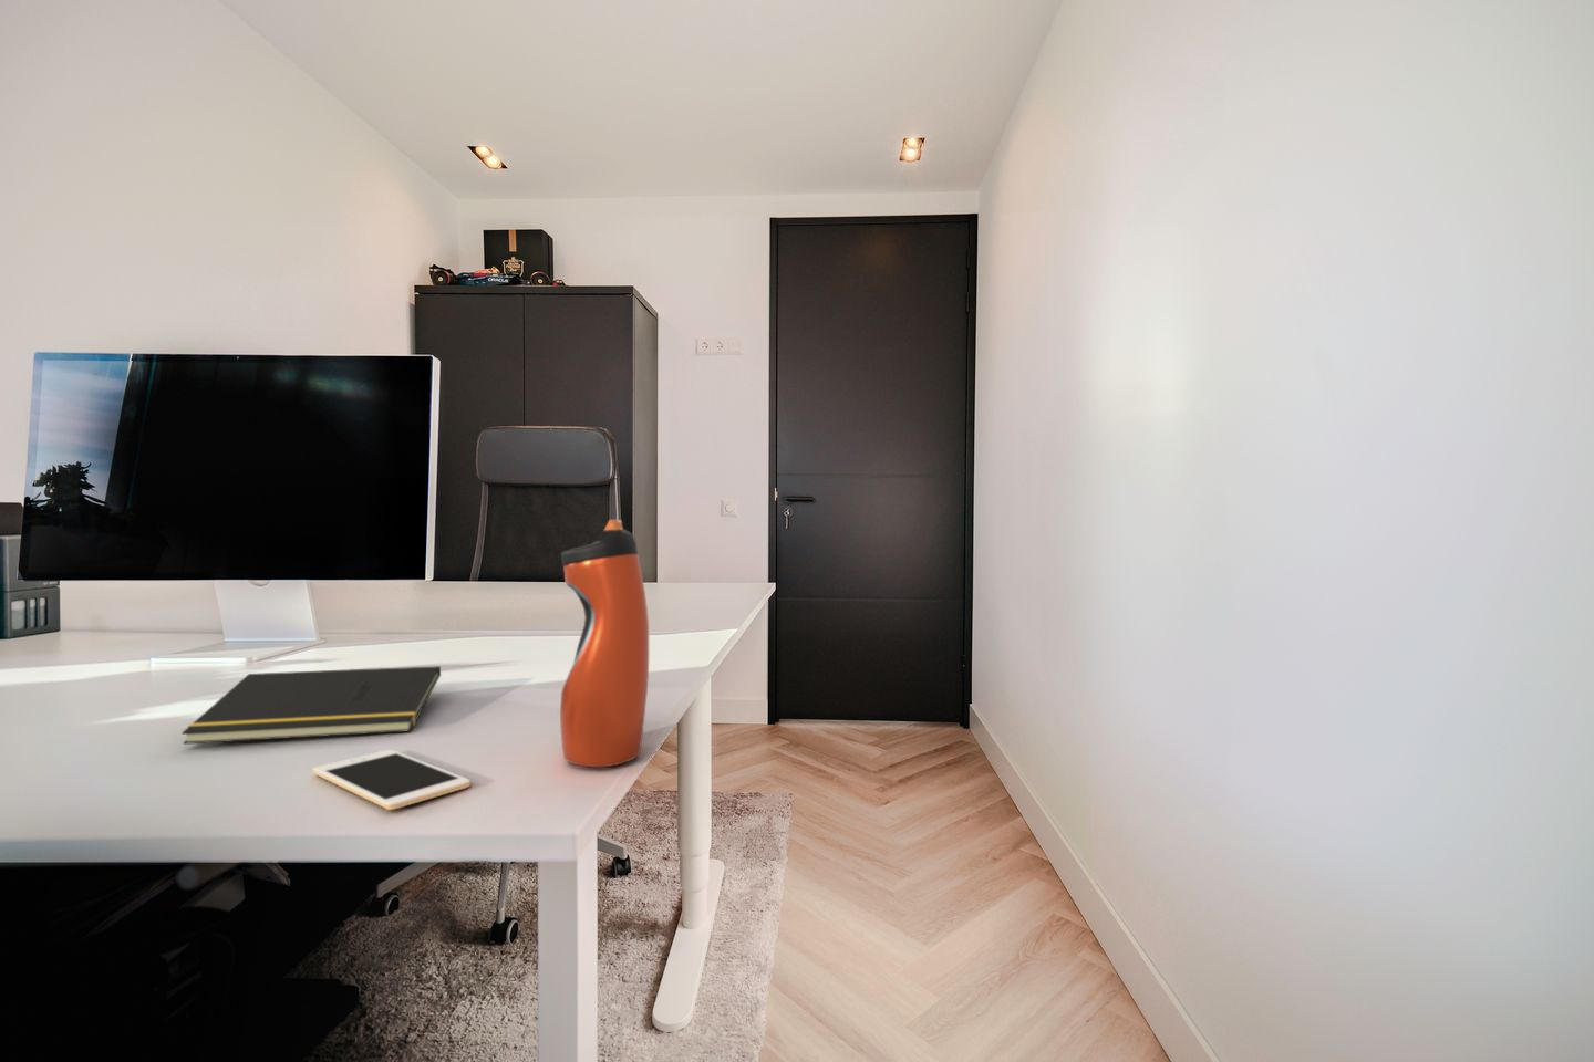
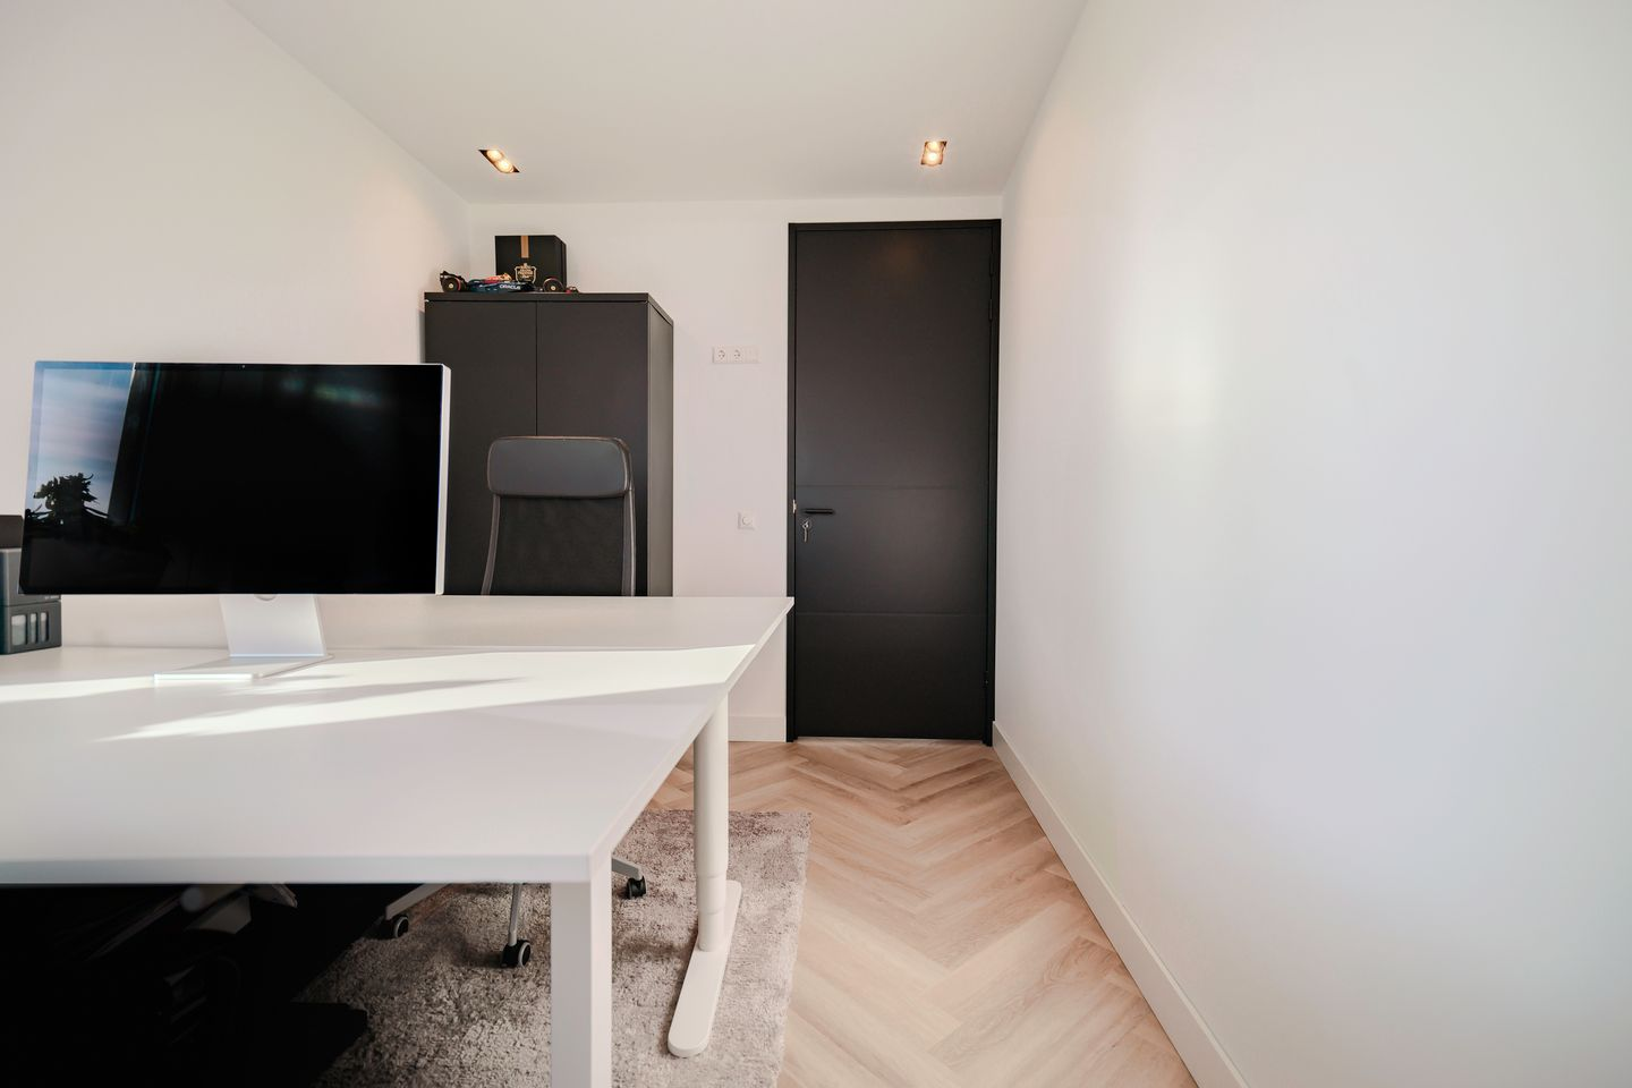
- water bottle (605, 639)
- cell phone (390, 776)
- notepad (325, 700)
